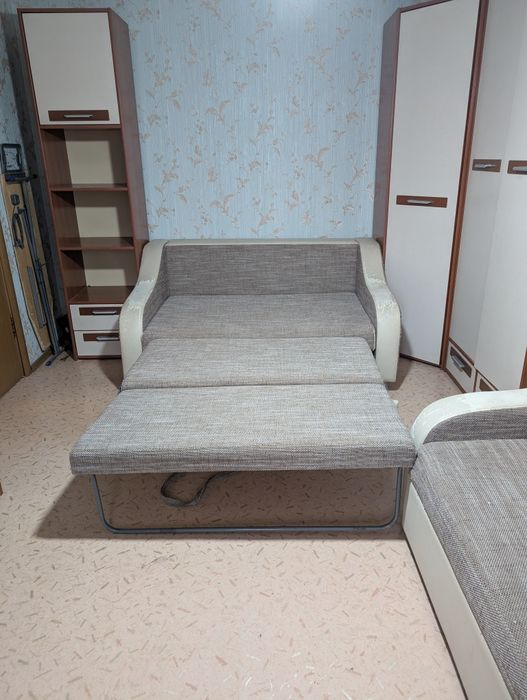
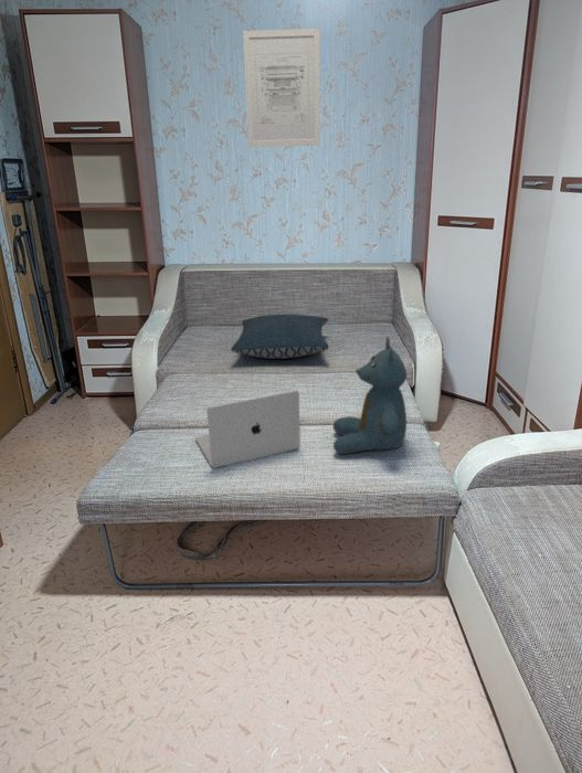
+ wall art (283, 89)
+ laptop (245, 416)
+ pillow (283, 335)
+ teddy bear (369, 394)
